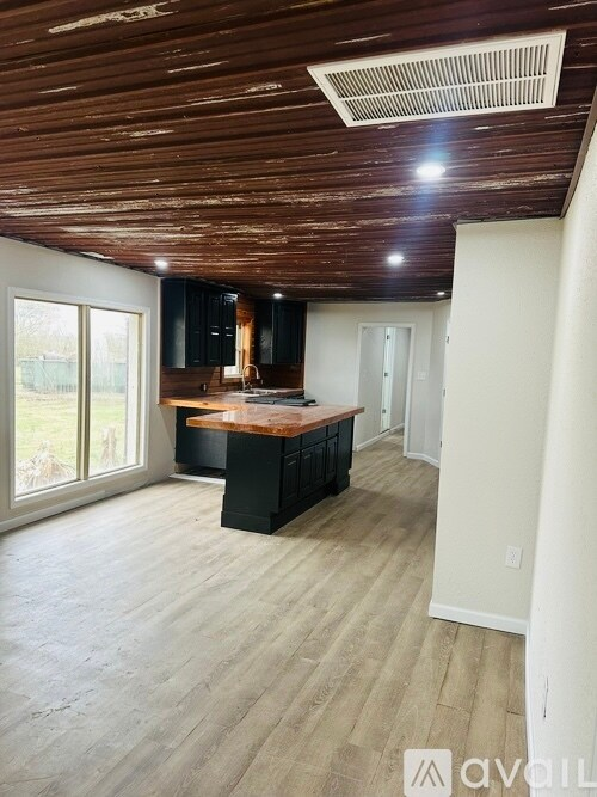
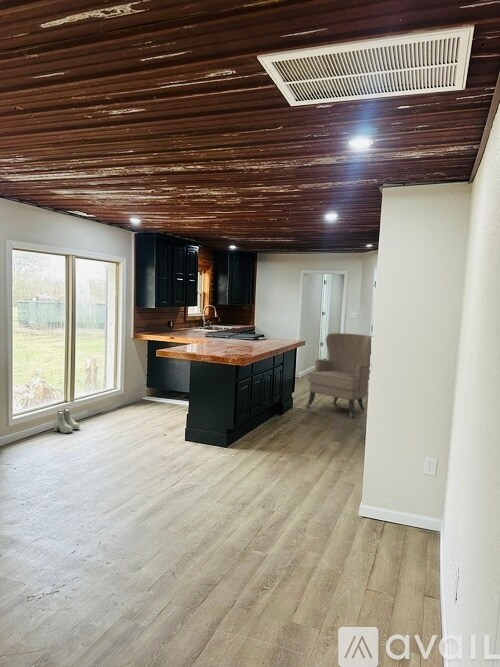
+ chair (343, 372)
+ boots (66, 420)
